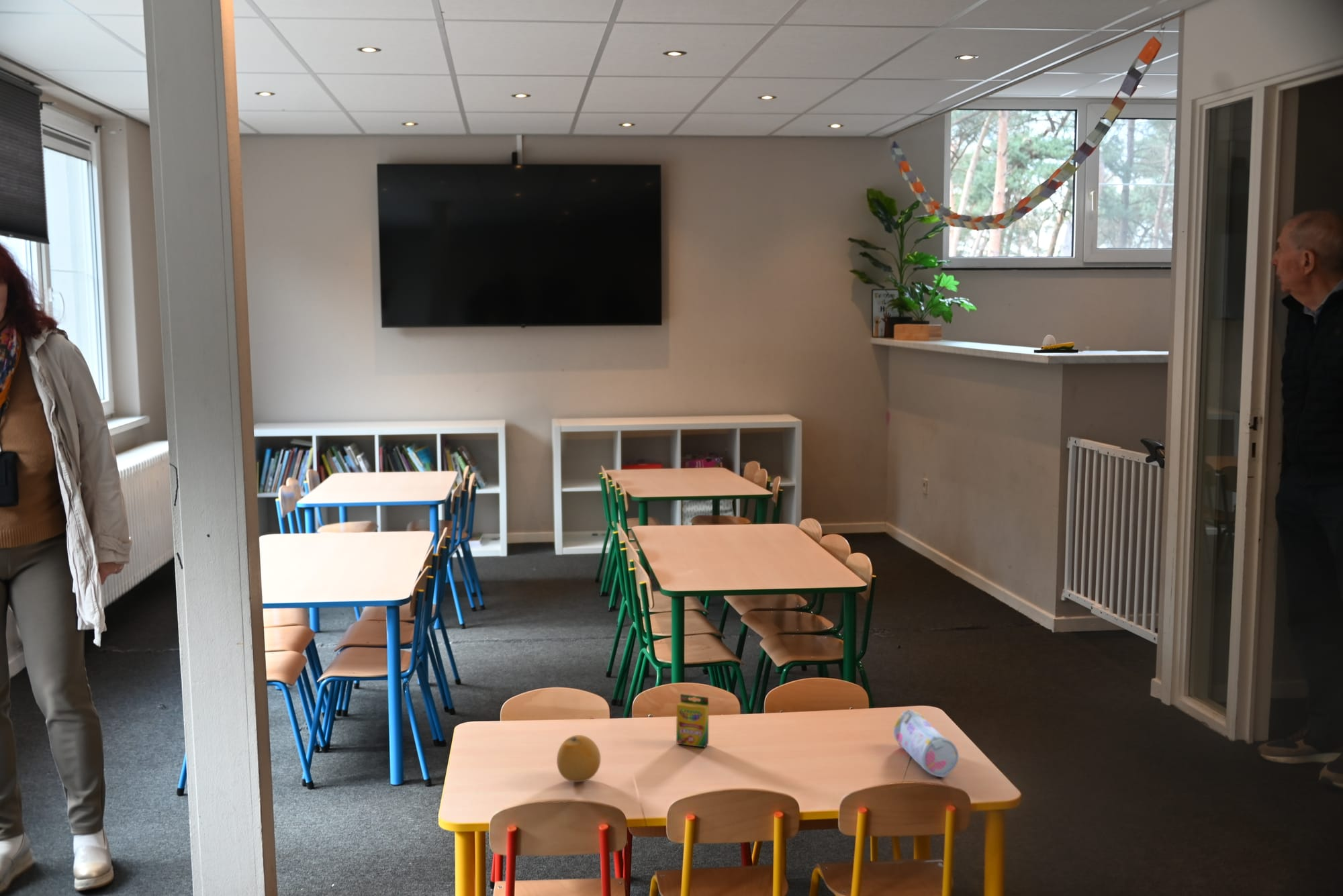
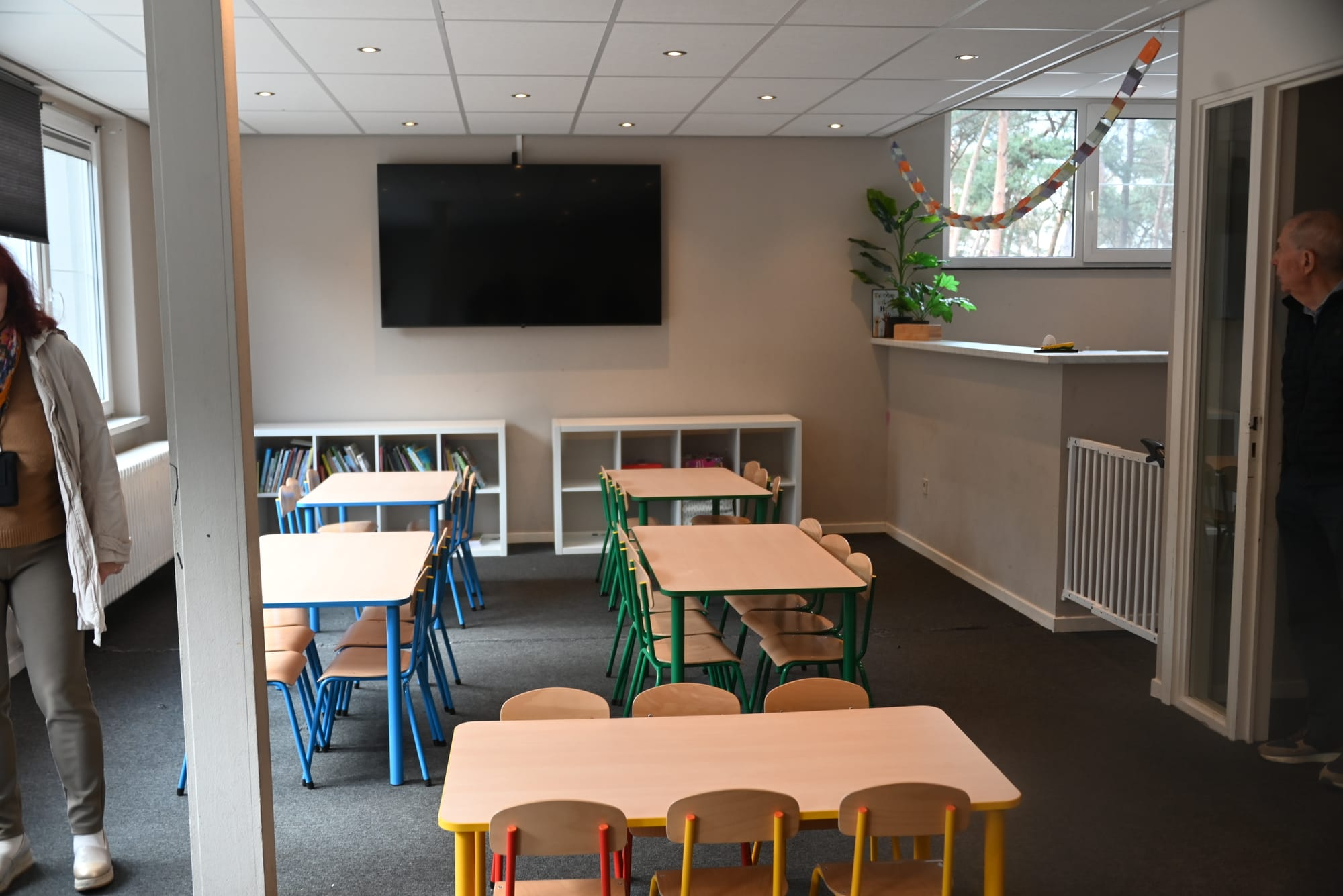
- fruit (578, 758)
- pencil case (925, 742)
- crayon box (692, 720)
